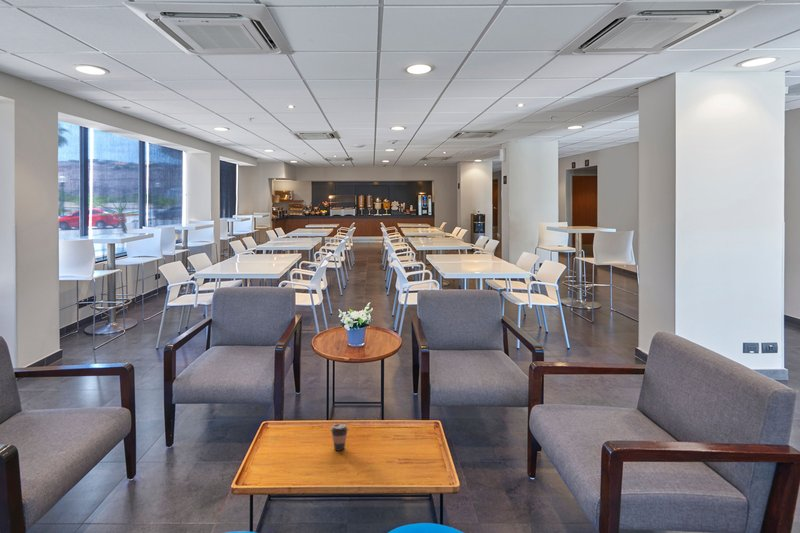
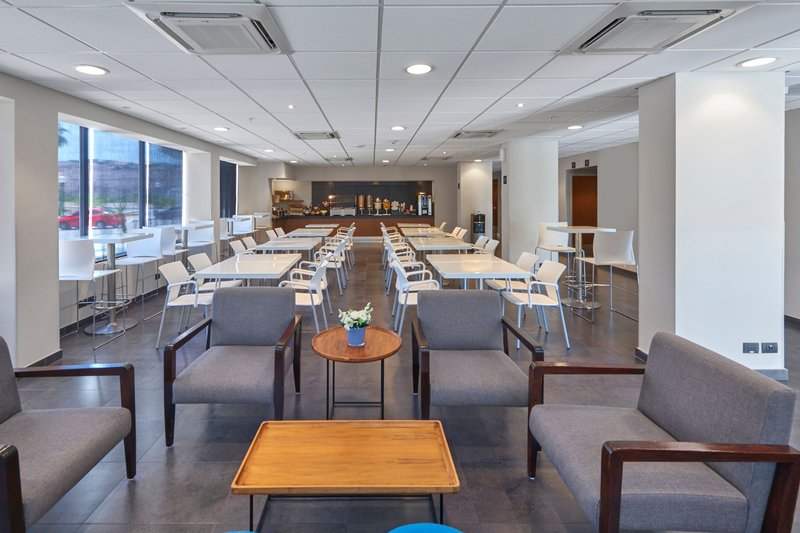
- coffee cup (339, 437)
